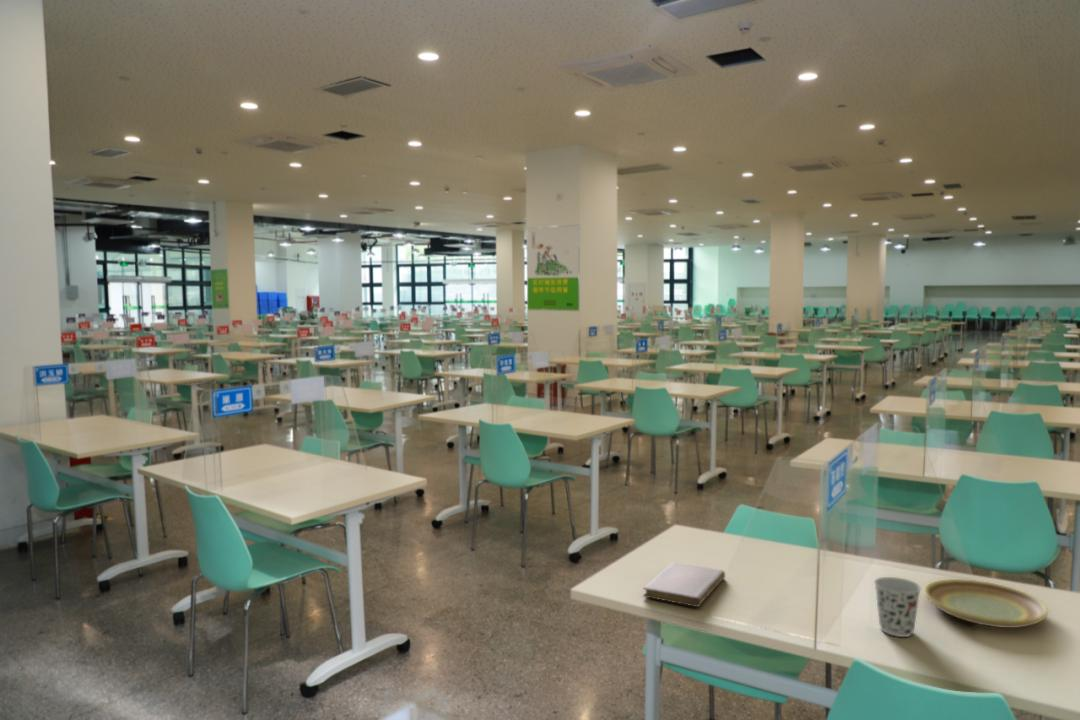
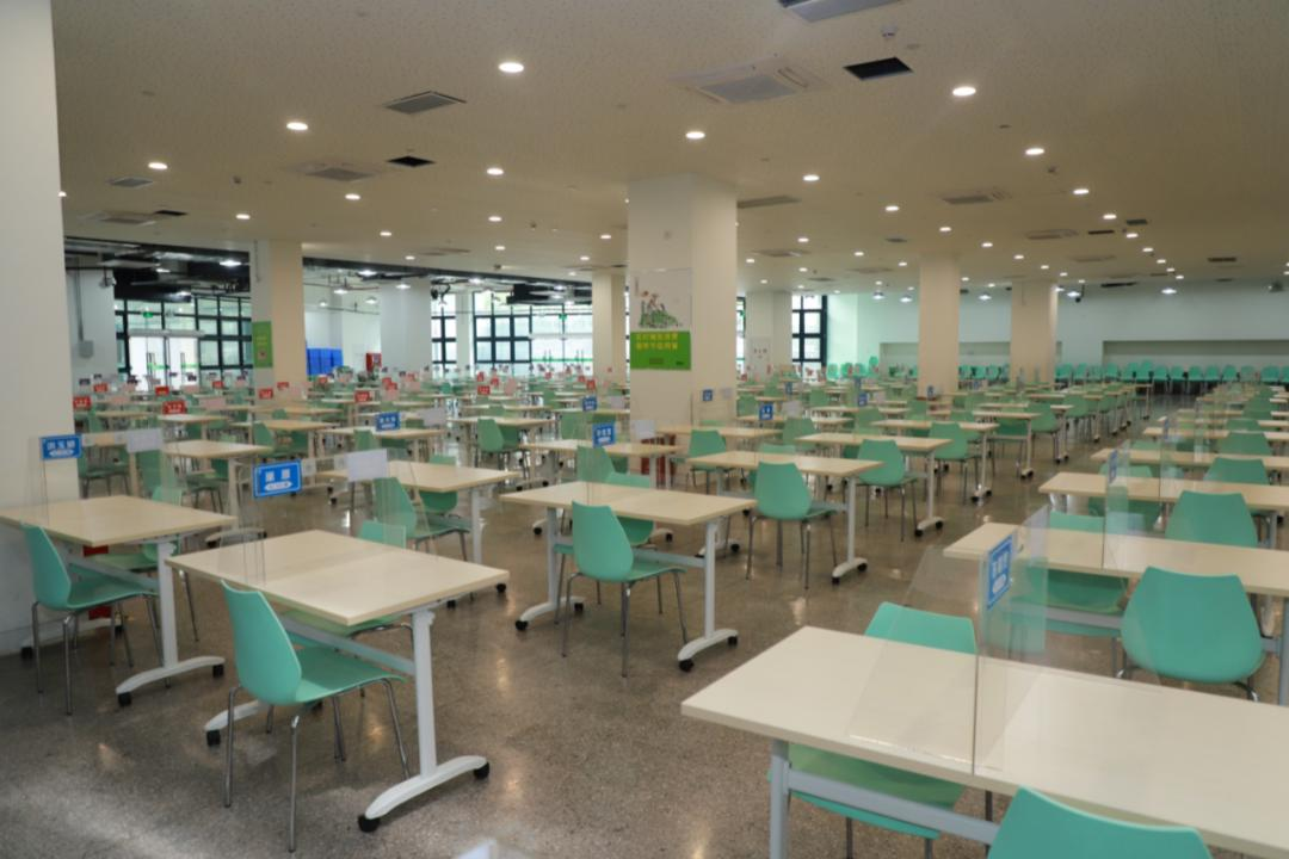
- cup (896, 607)
- plate (983, 605)
- notebook (685, 583)
